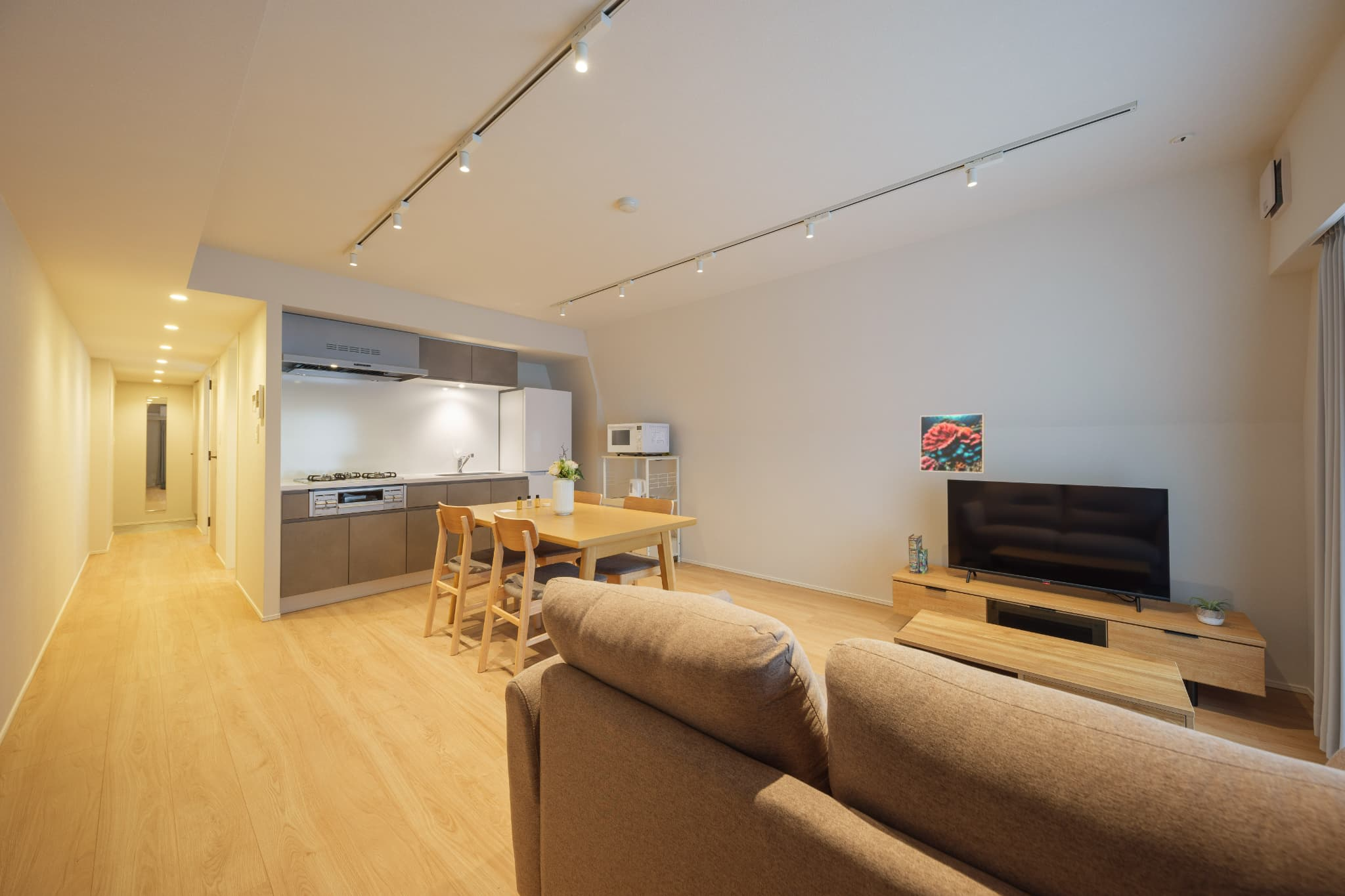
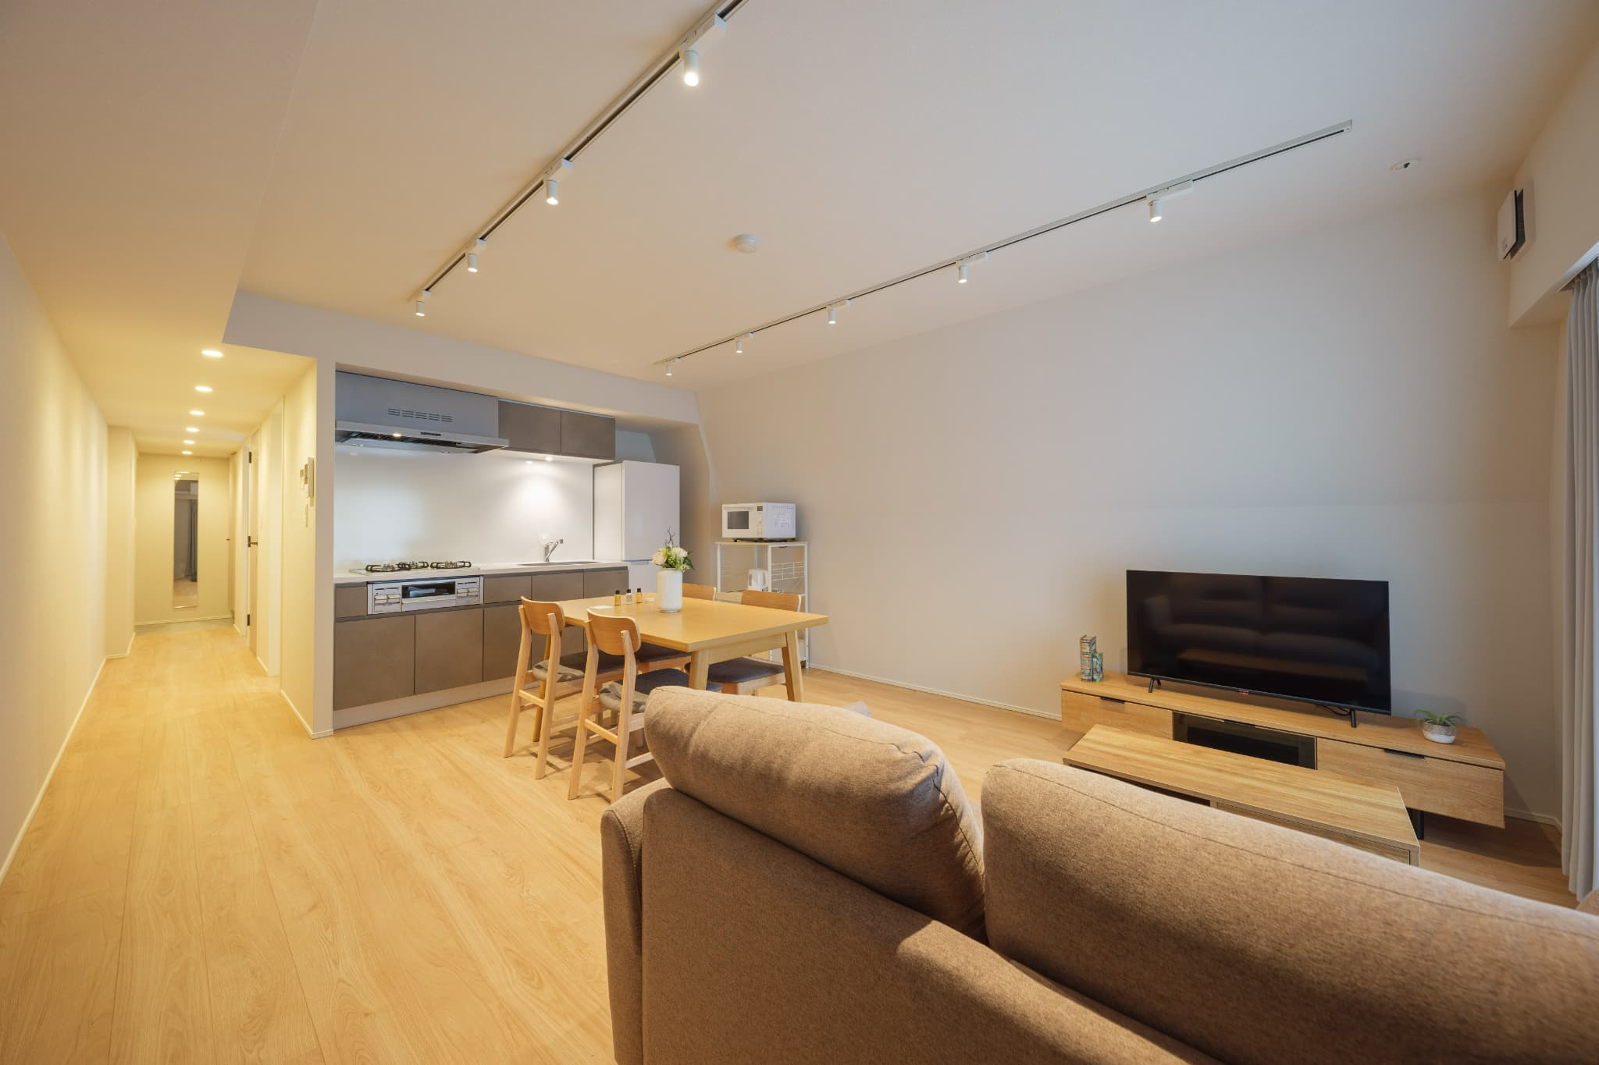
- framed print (951, 443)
